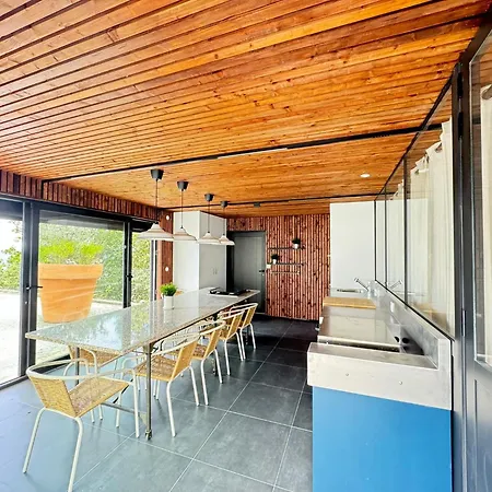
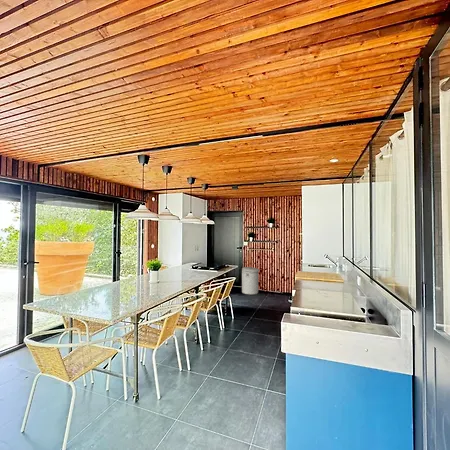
+ can (250, 280)
